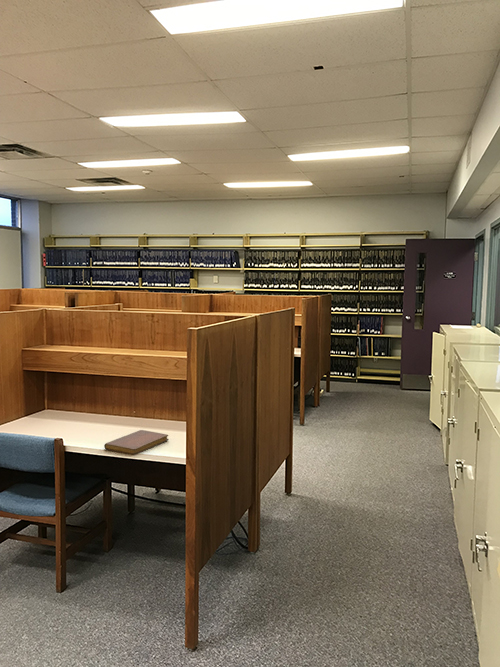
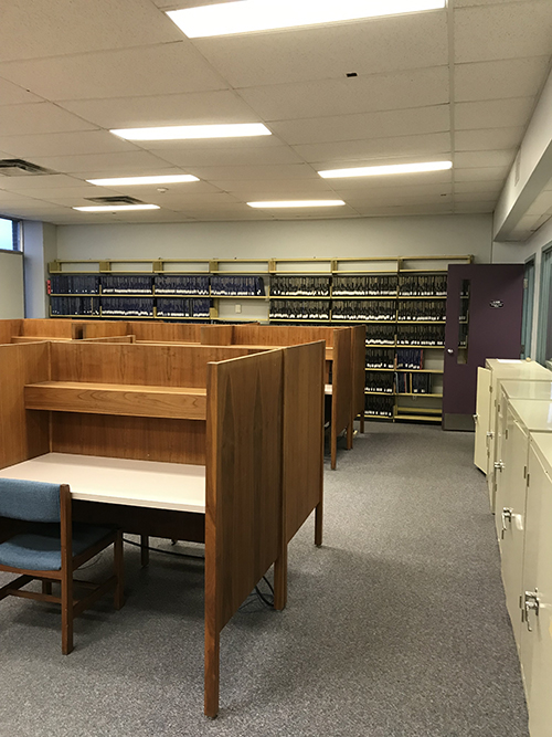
- notebook (137, 441)
